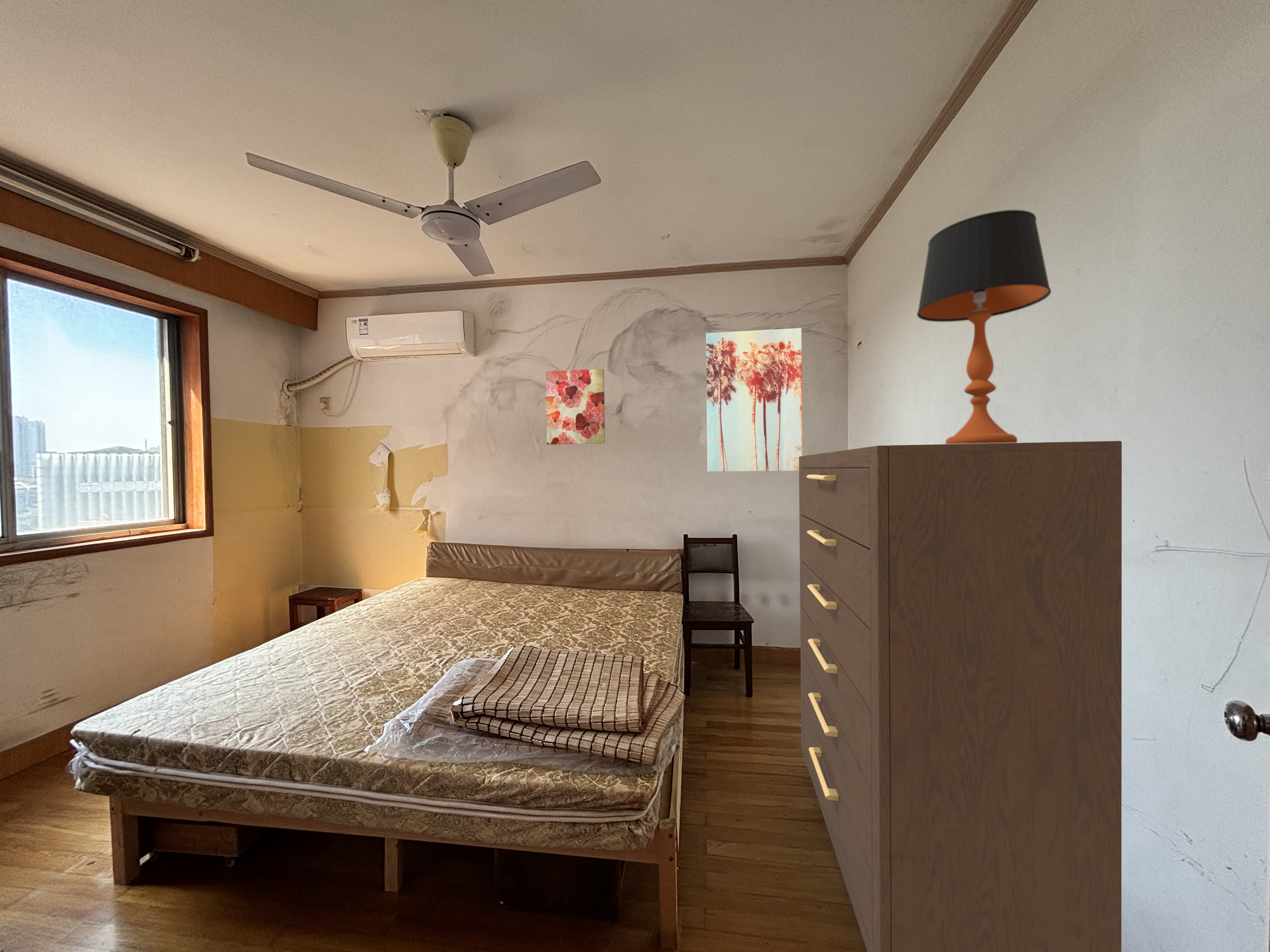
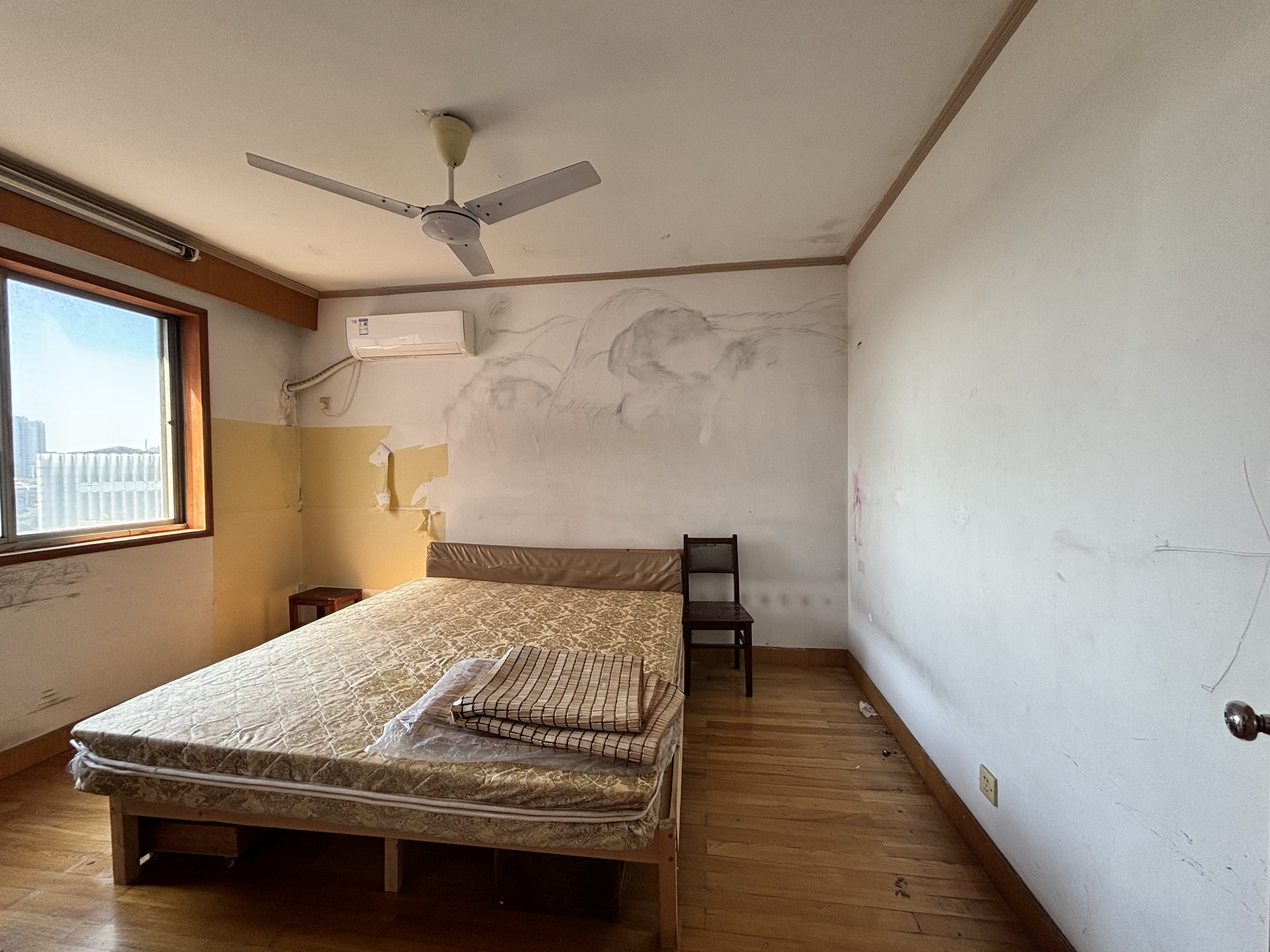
- dresser (900, 659)
- wall art (753, 401)
- table lamp (980, 339)
- wall art (575, 407)
